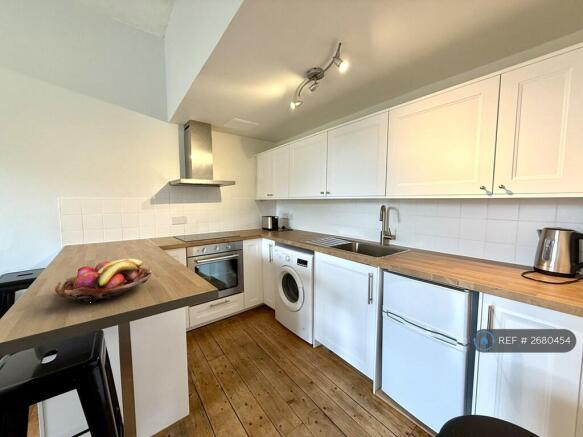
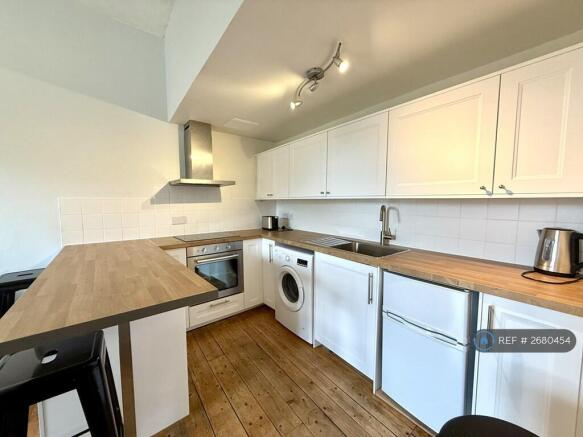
- fruit basket (108, 277)
